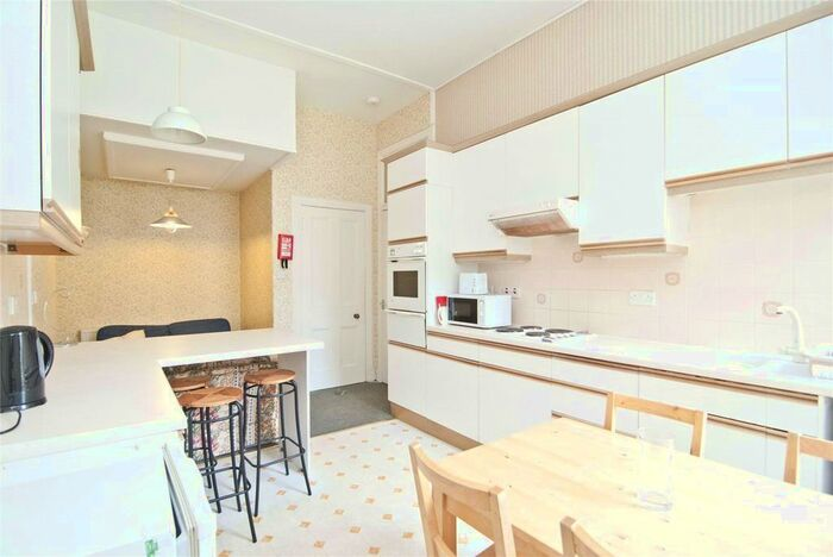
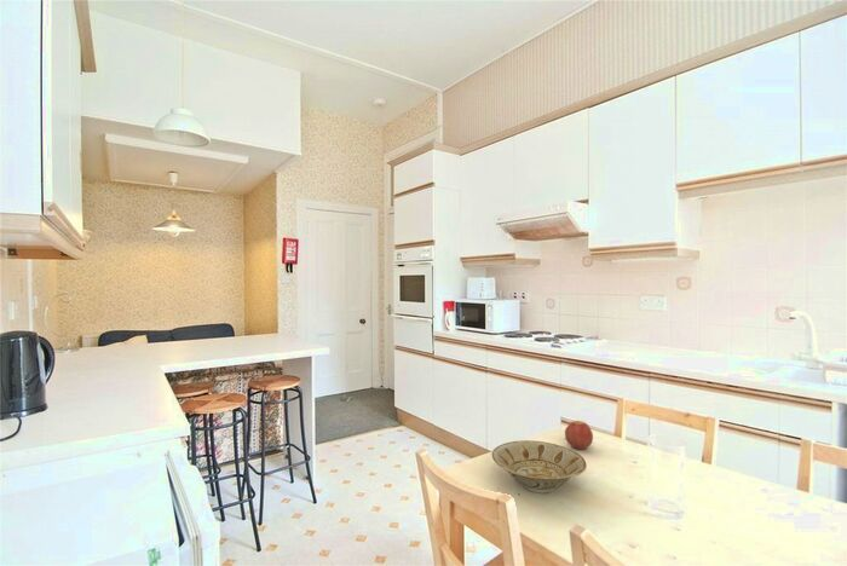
+ apple (578, 433)
+ bowl (537, 469)
